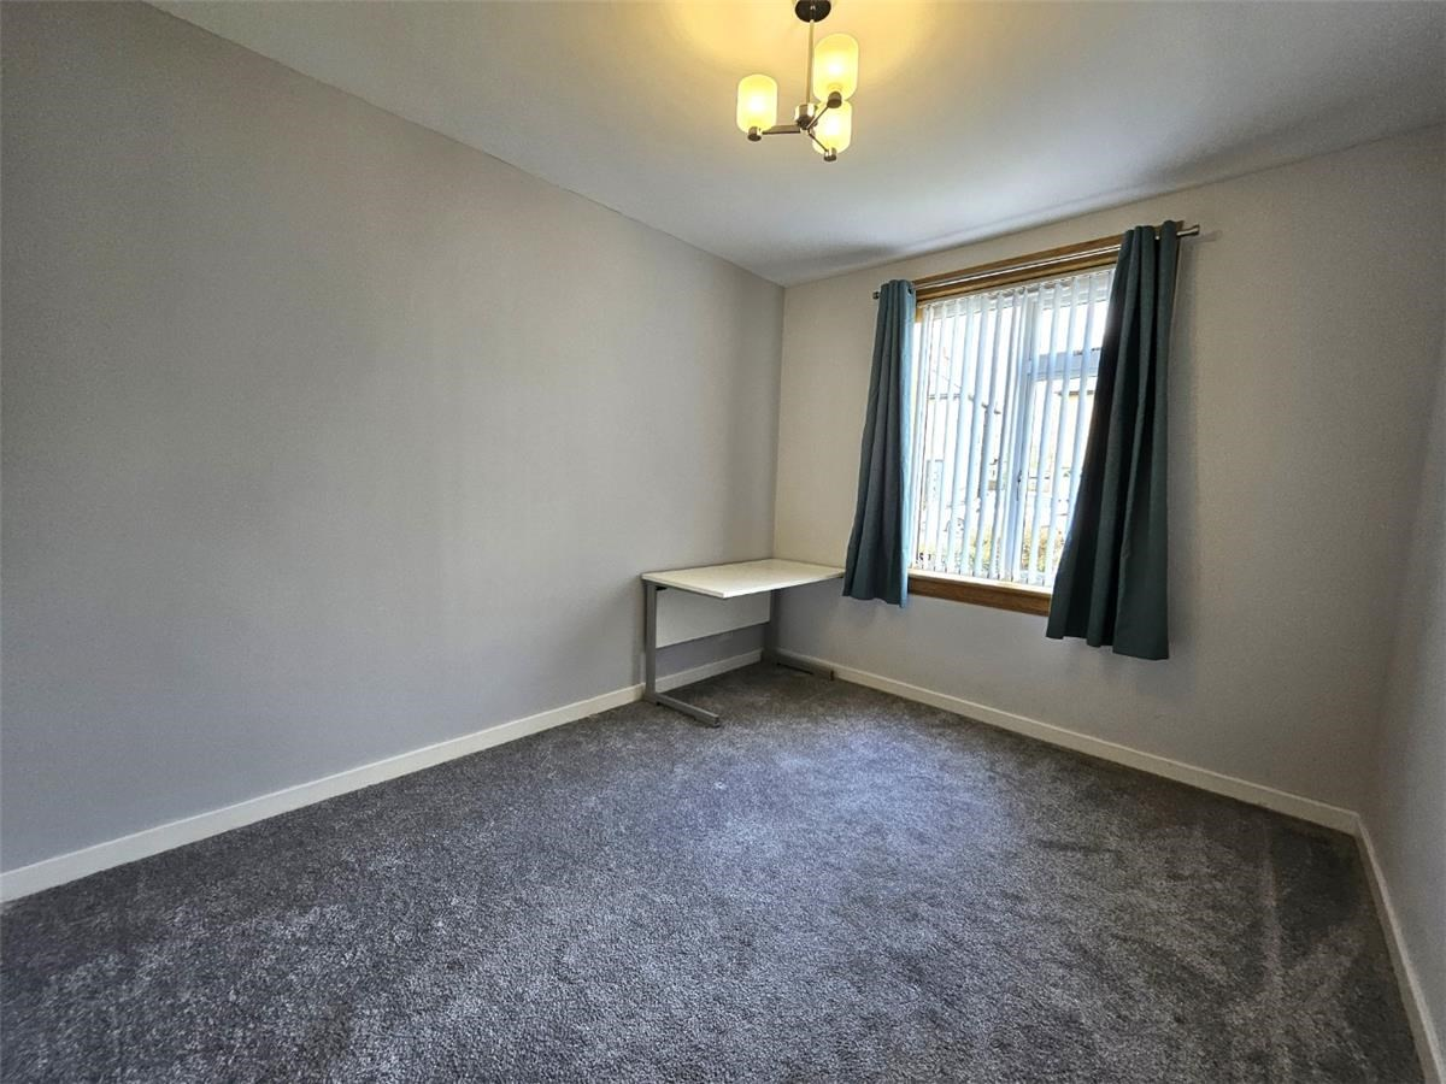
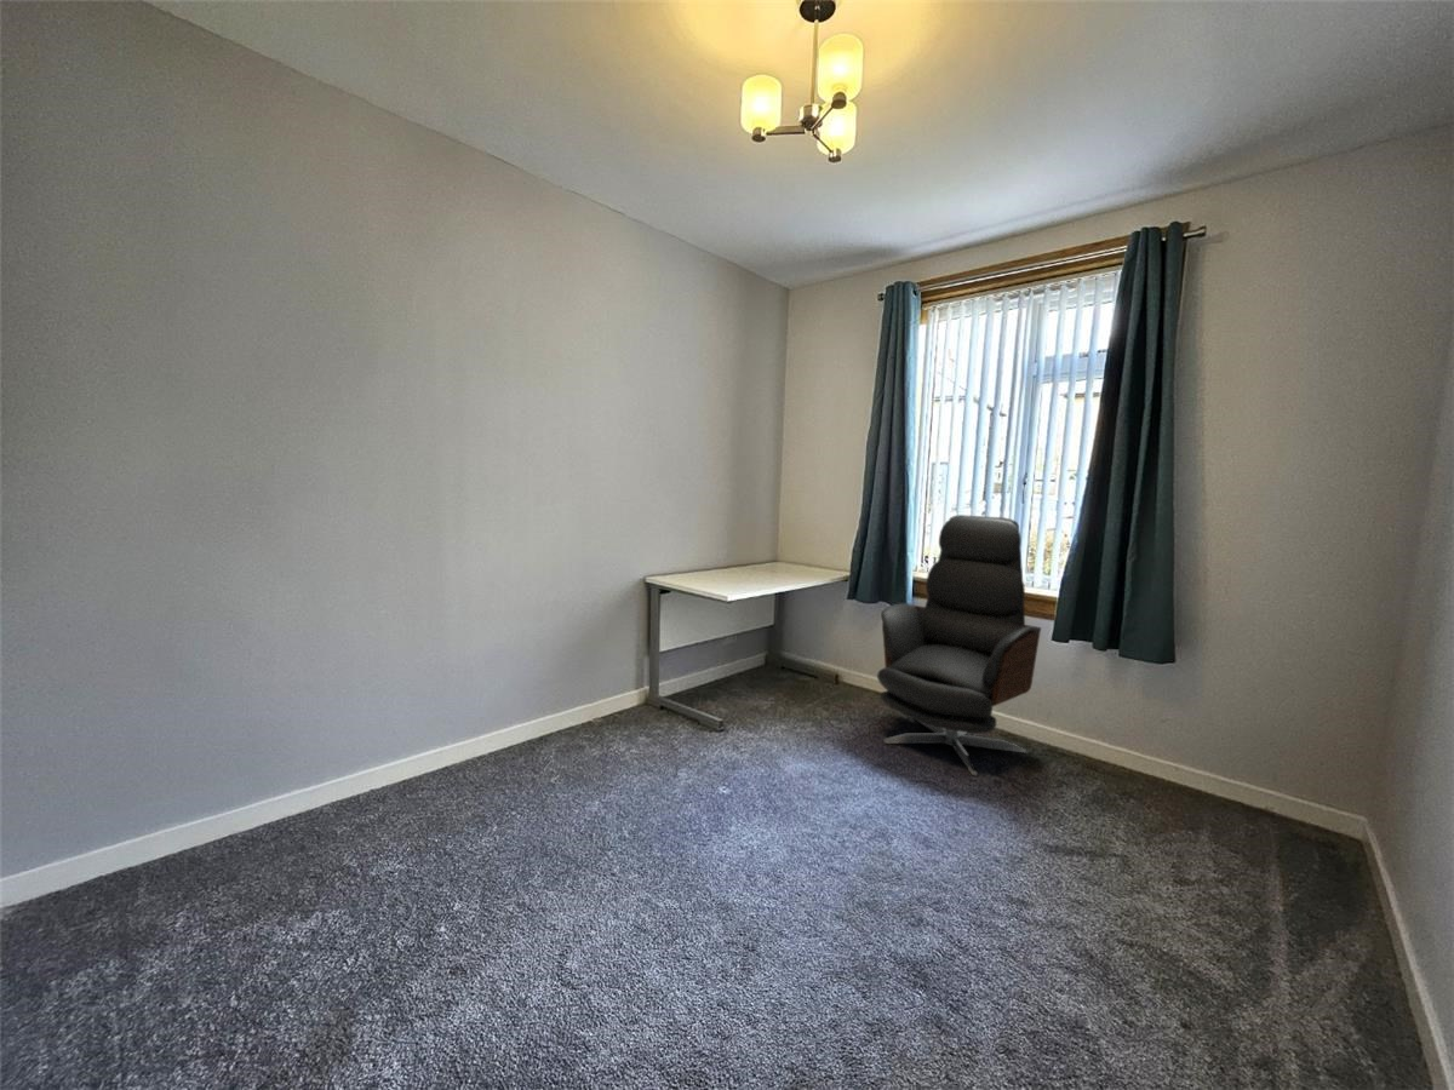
+ office chair (957, 631)
